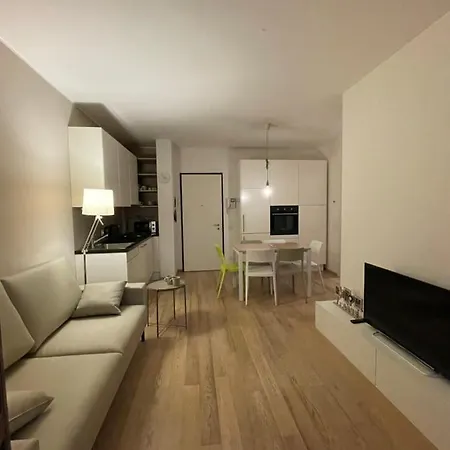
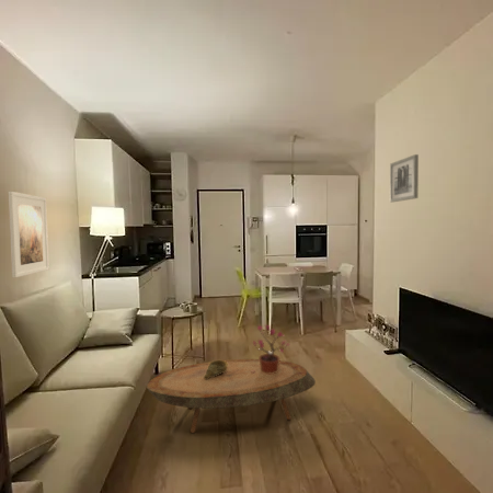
+ coffee table (233, 393)
+ decorative bowl (214, 368)
+ potted plant (270, 345)
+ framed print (30, 233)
+ wall art (402, 180)
